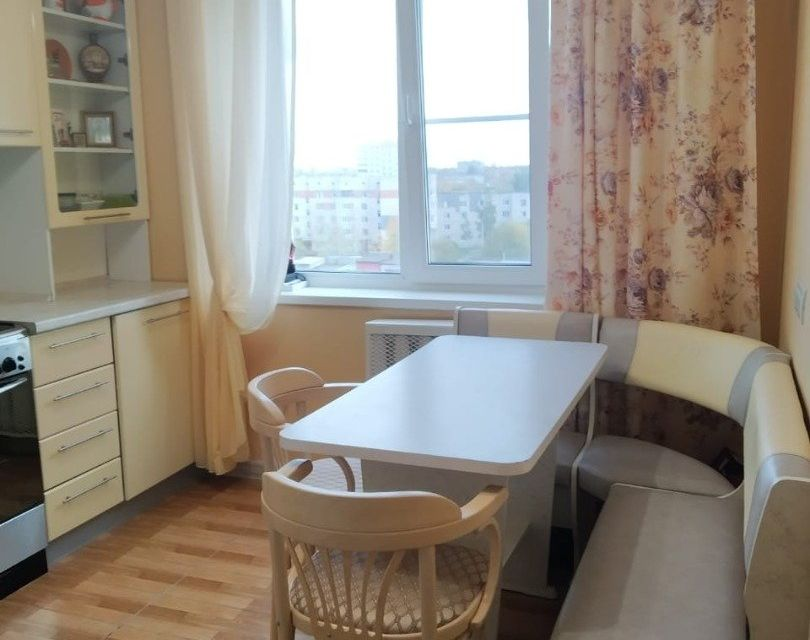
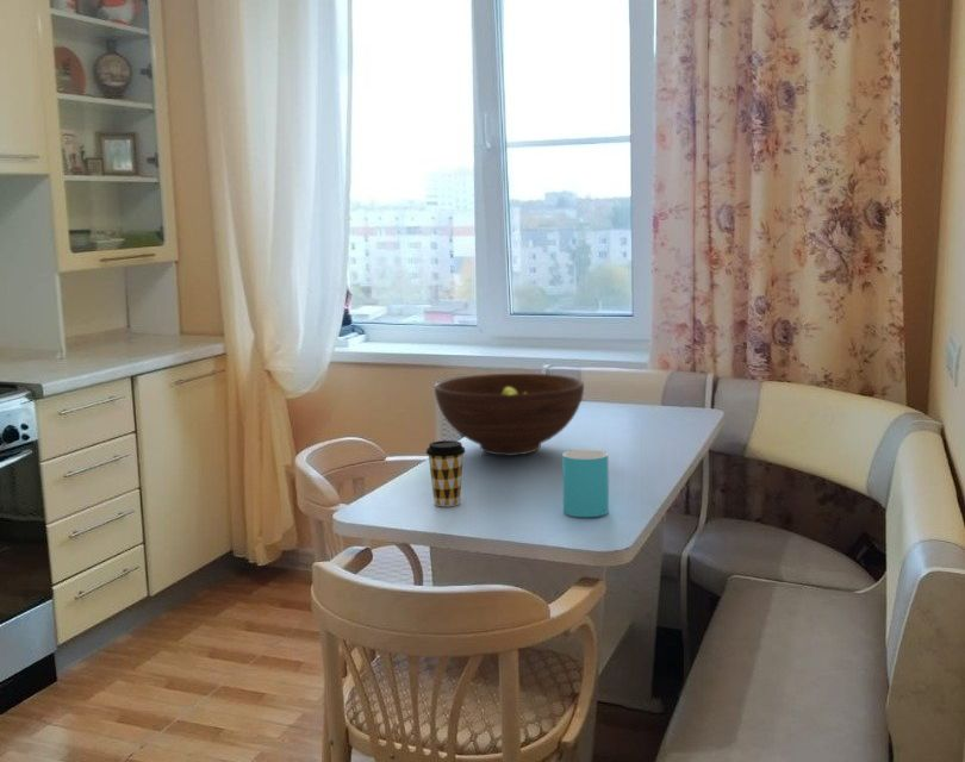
+ coffee cup (446, 473)
+ cup (589, 480)
+ fruit bowl (509, 417)
